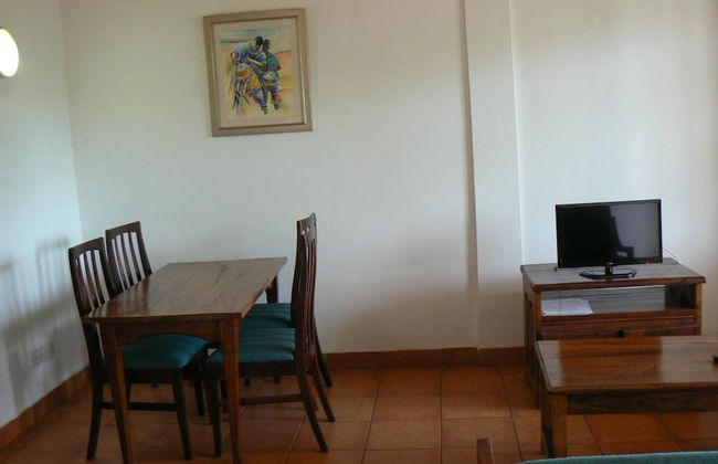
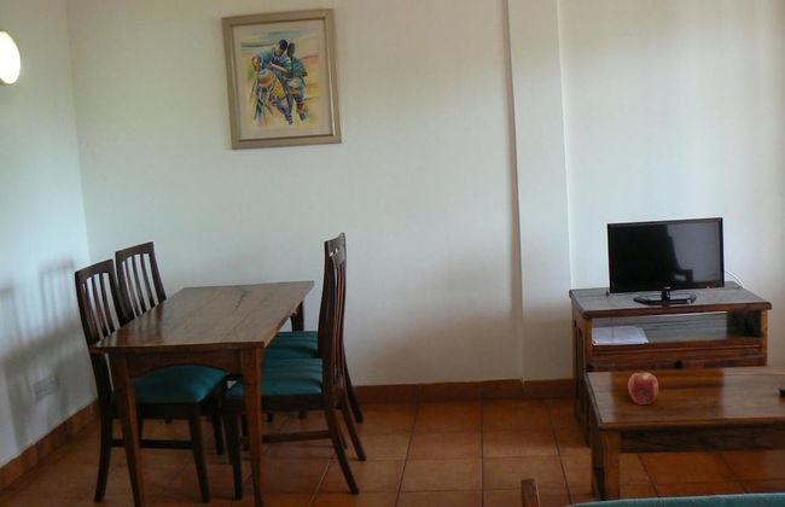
+ apple (644, 386)
